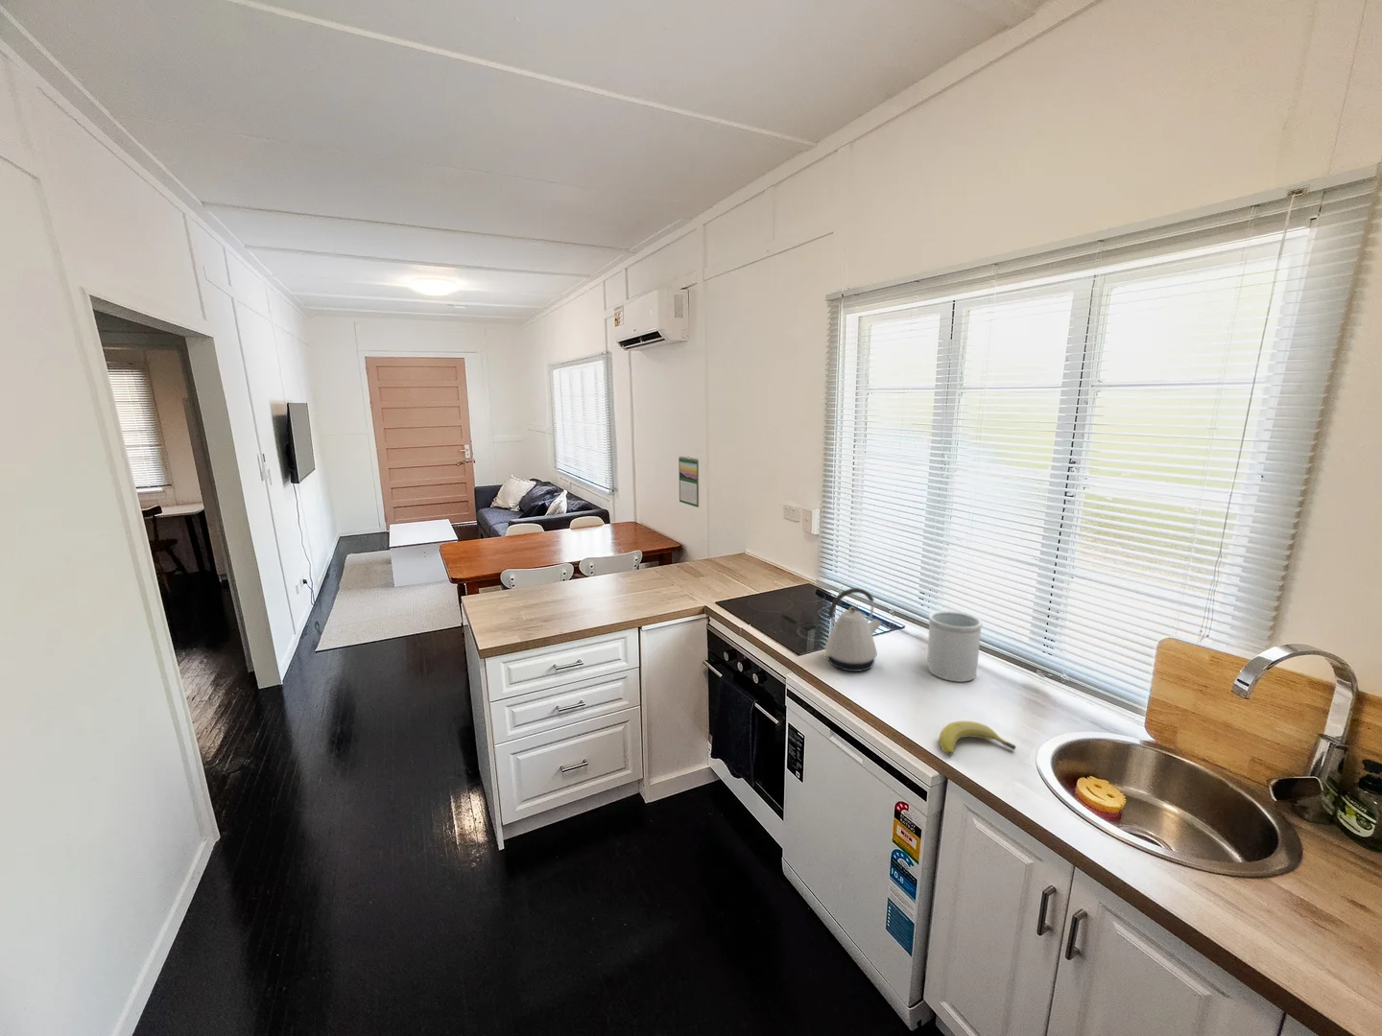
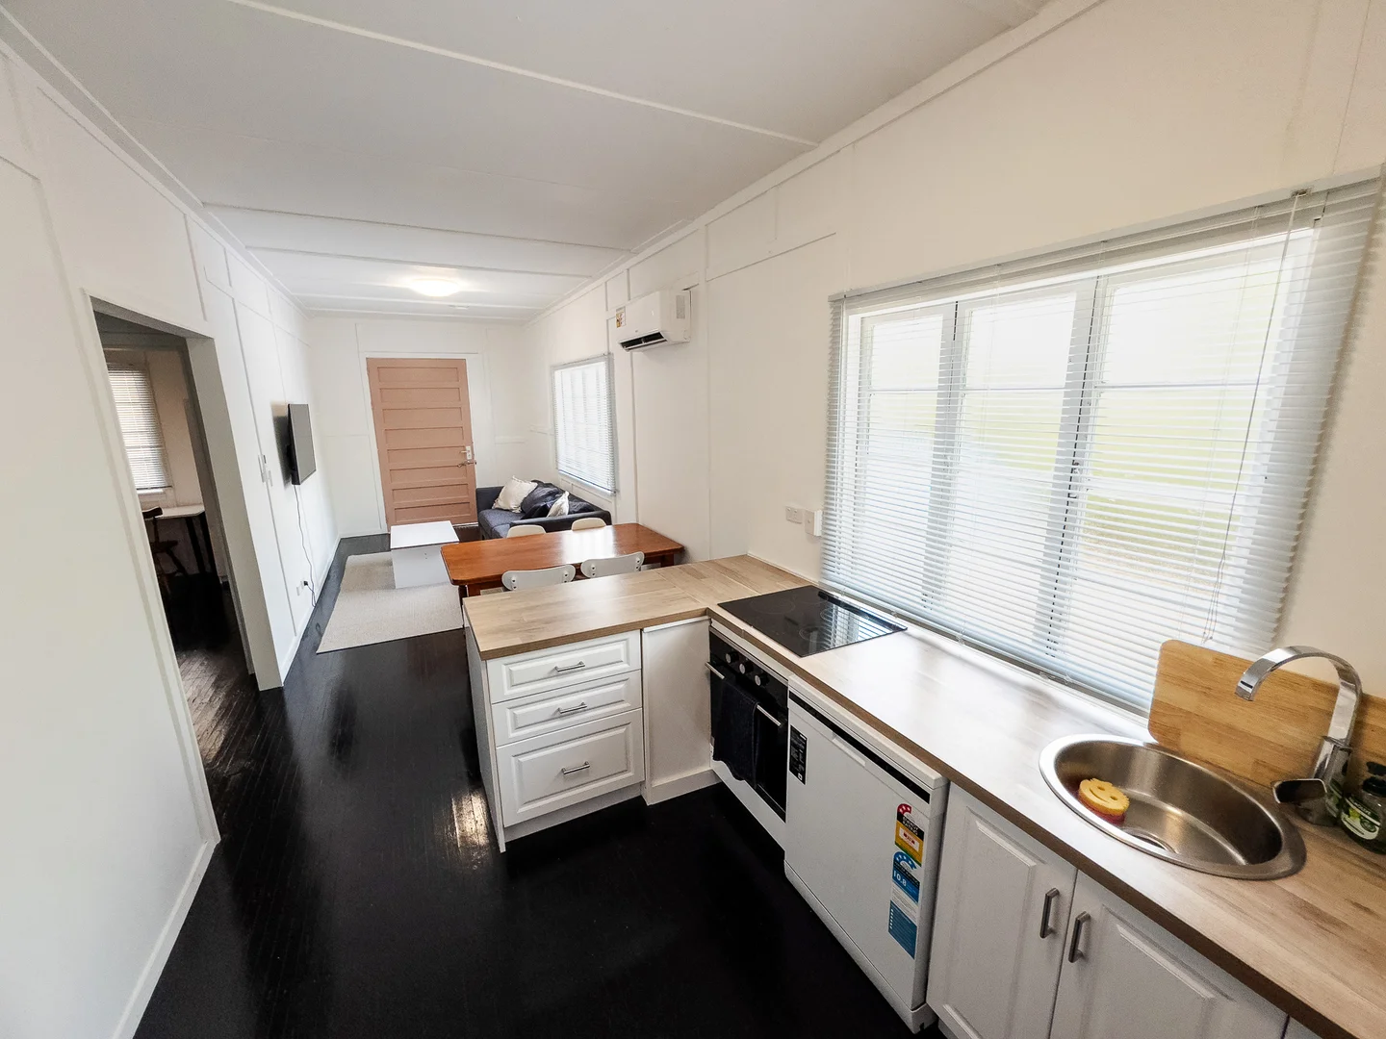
- fruit (971, 736)
- utensil holder (952, 644)
- kettle (853, 626)
- calendar (688, 481)
